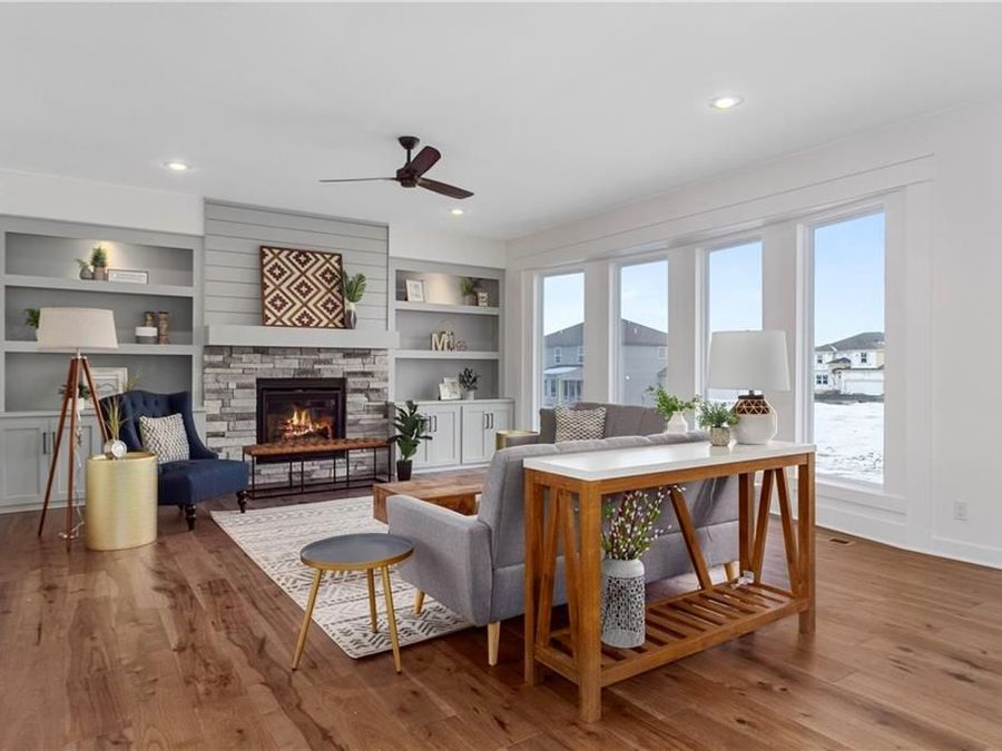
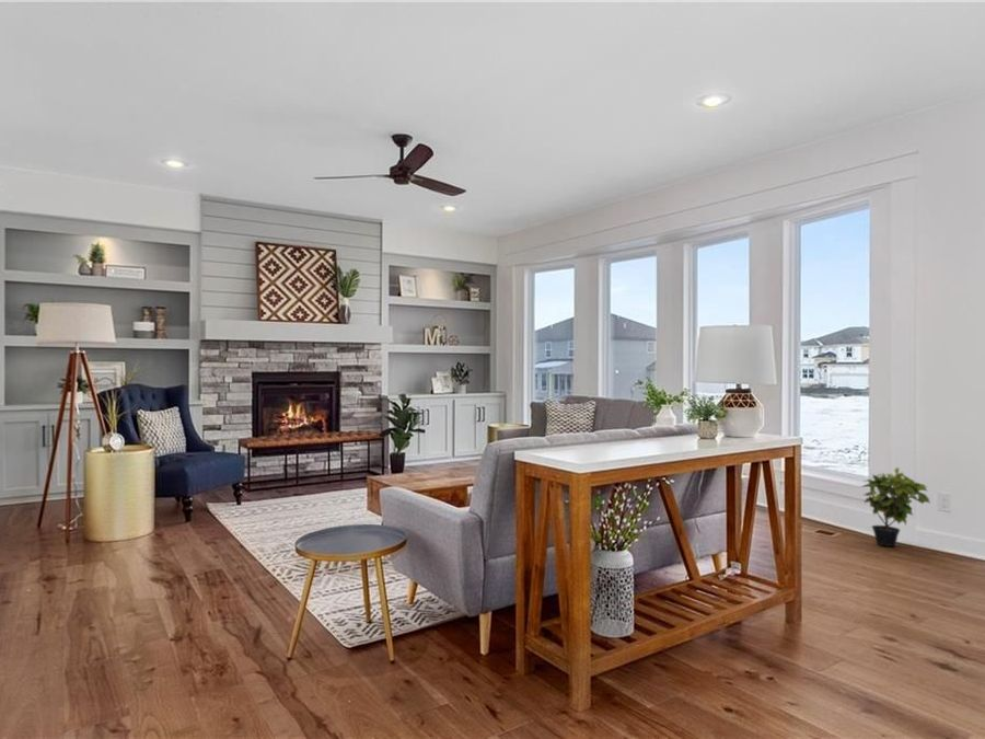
+ potted plant (891, 506)
